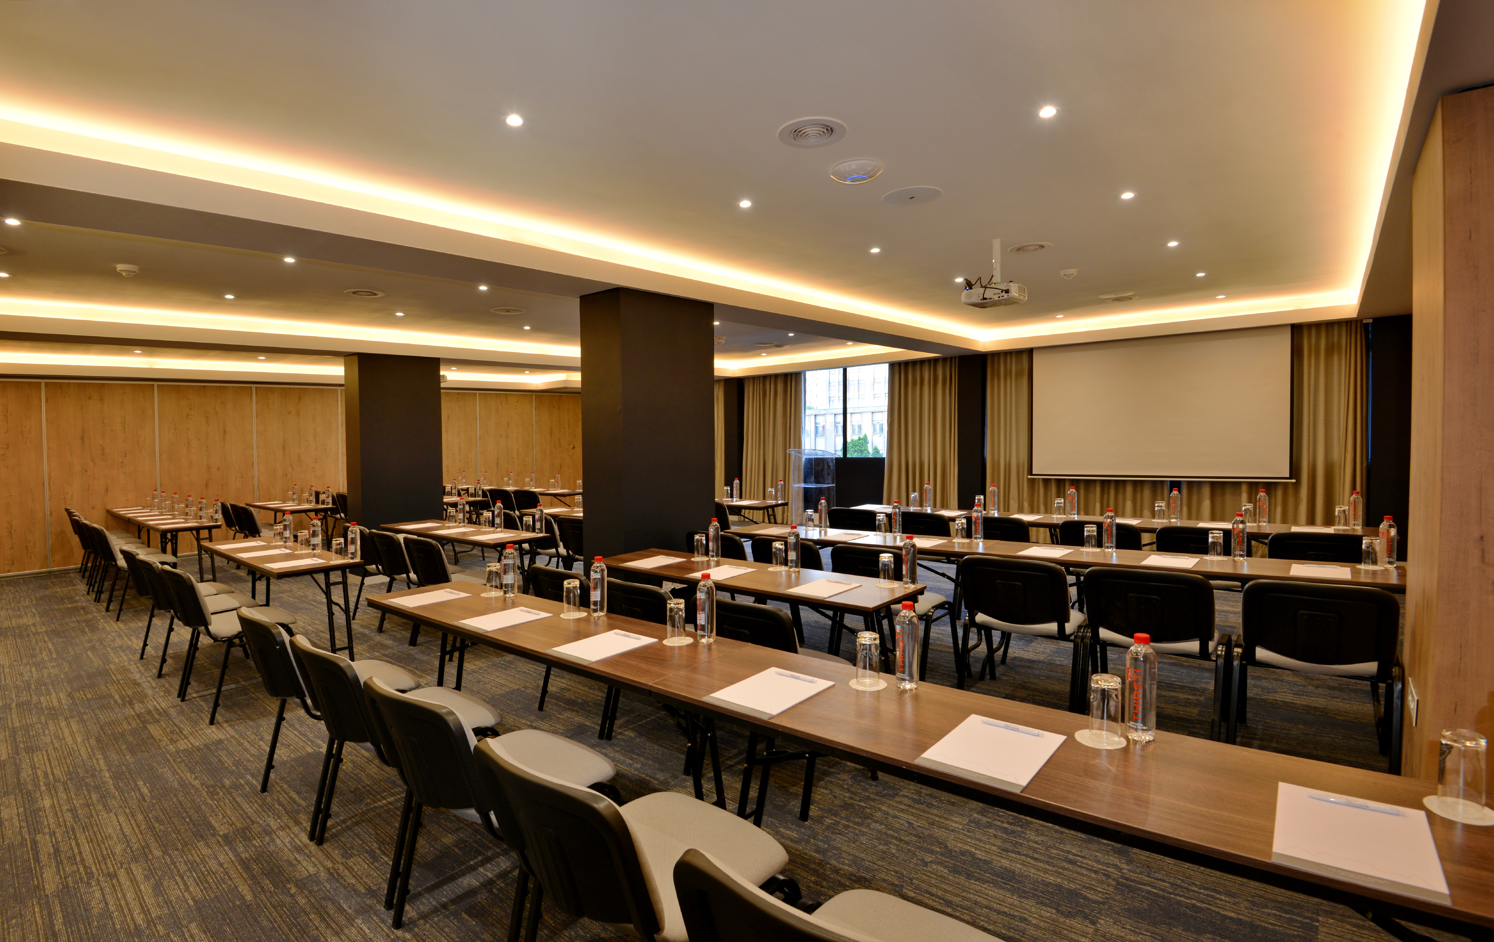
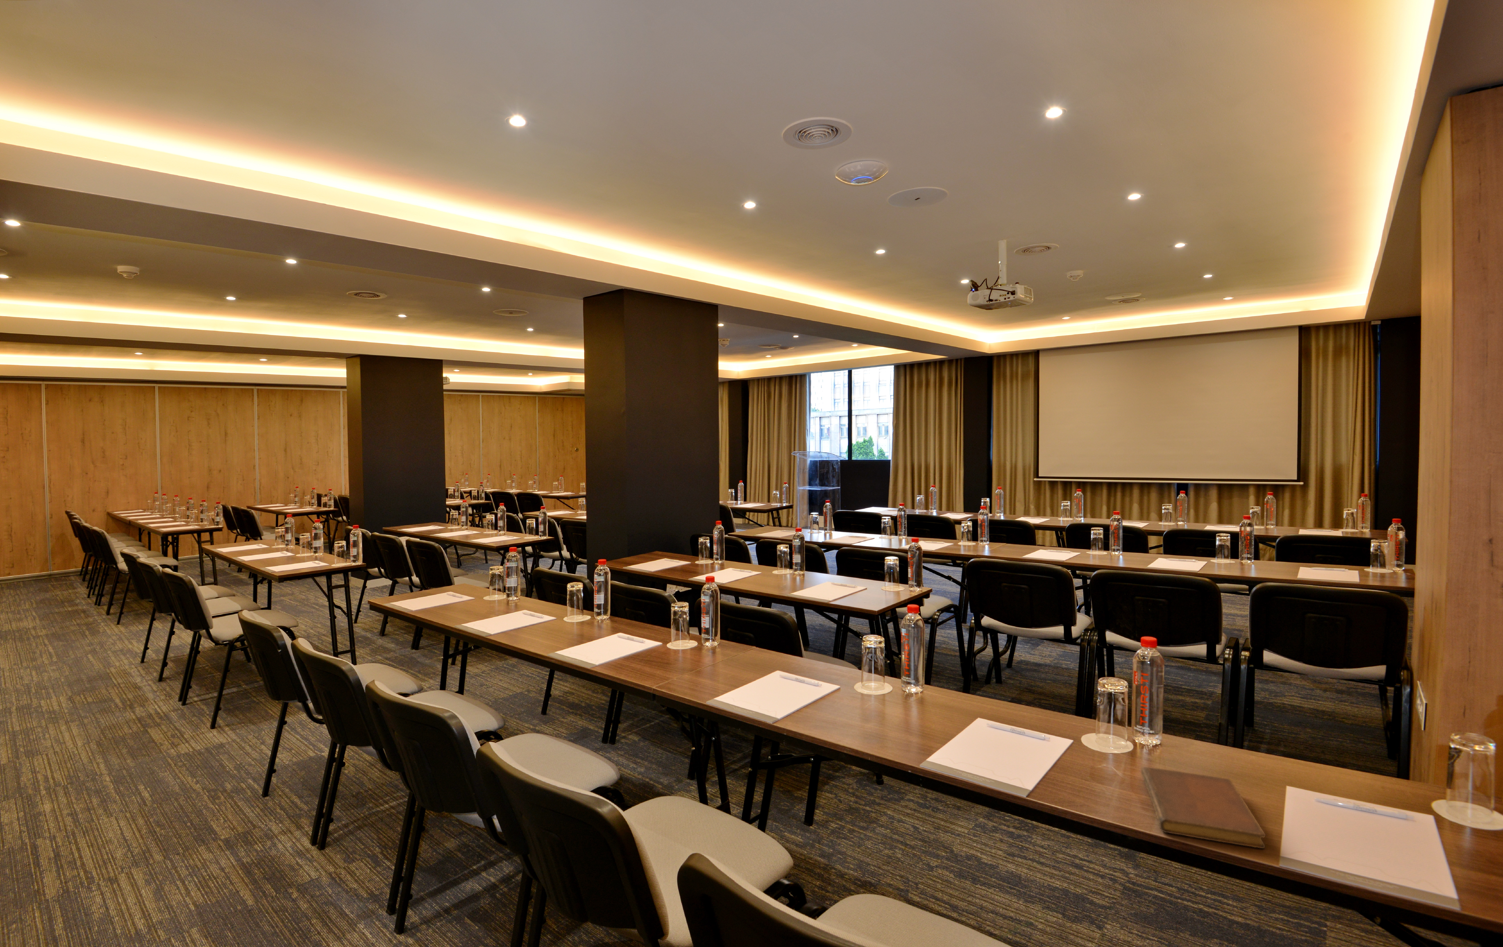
+ notebook (1197, 803)
